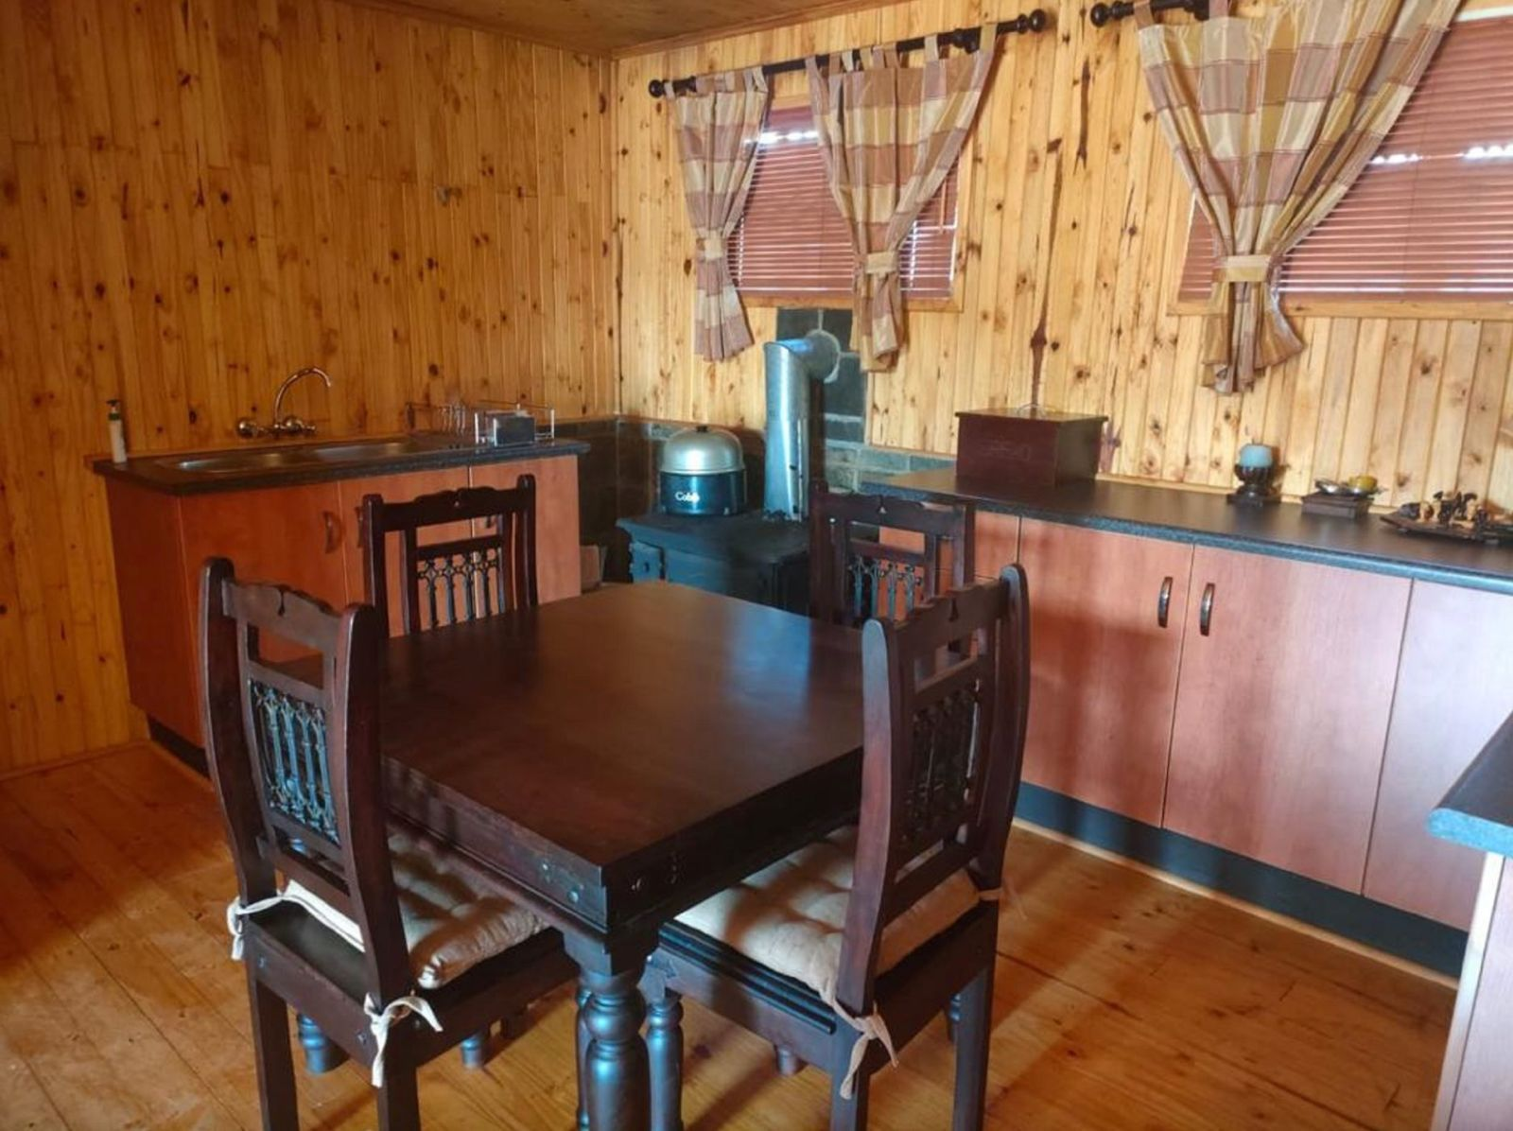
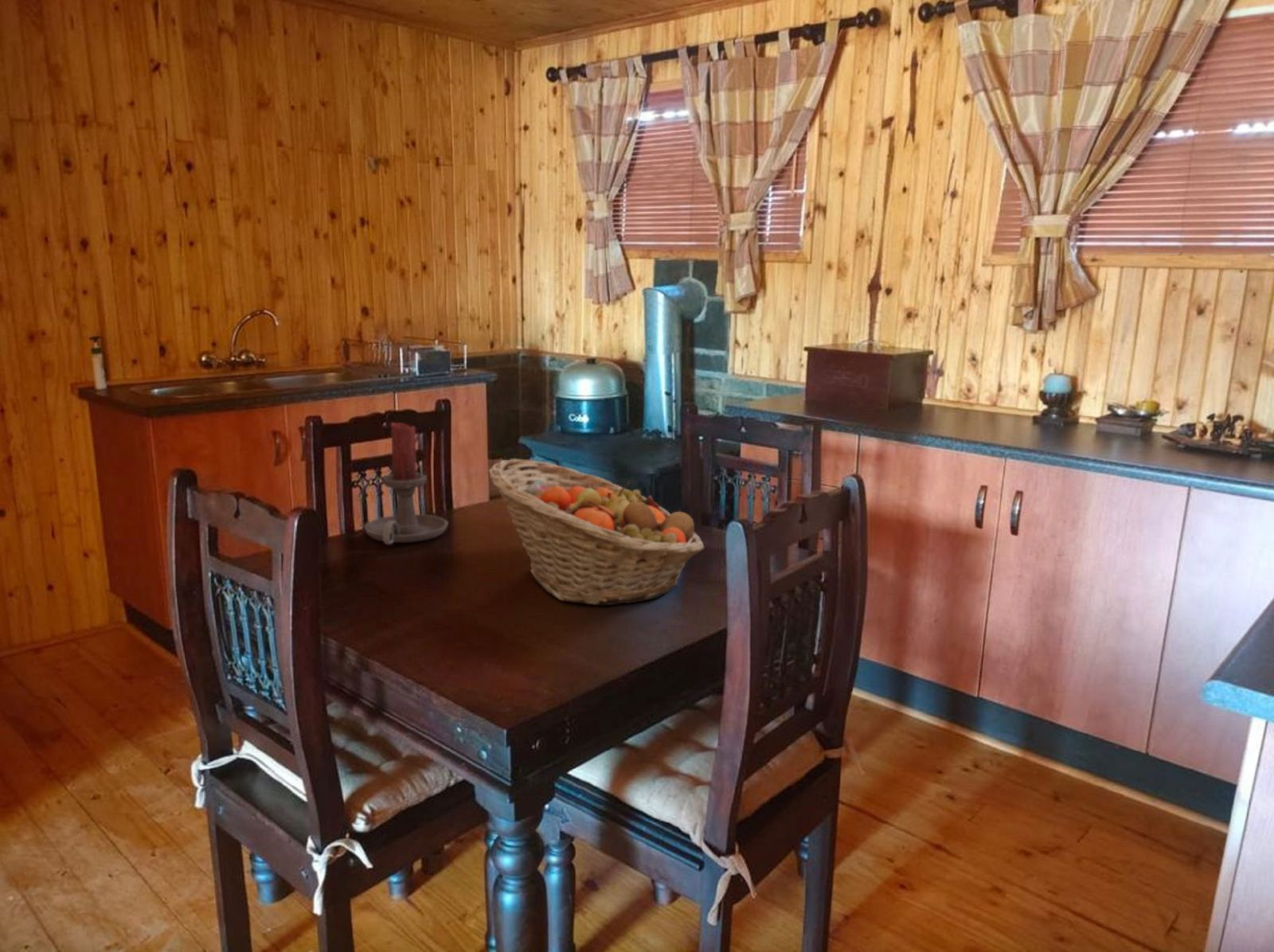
+ fruit basket (595, 522)
+ candle holder (401, 481)
